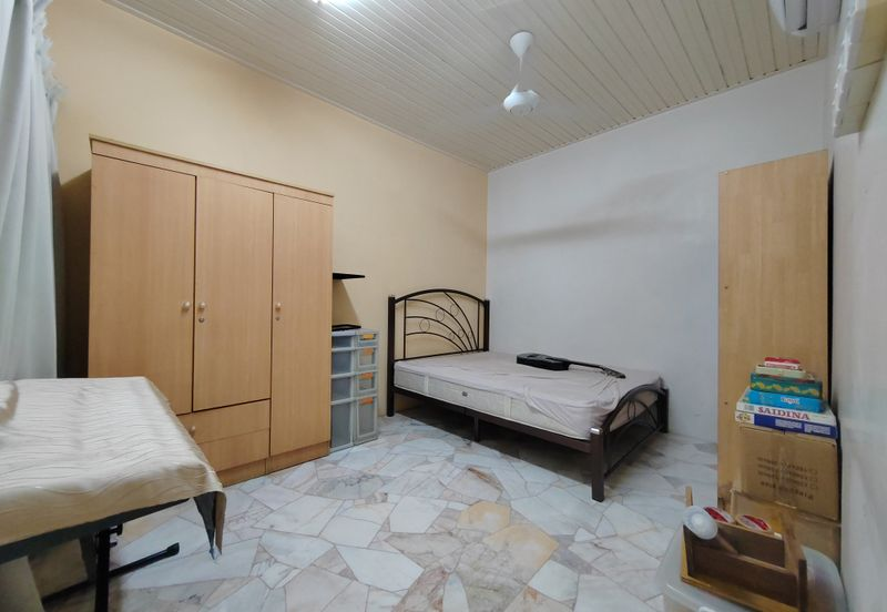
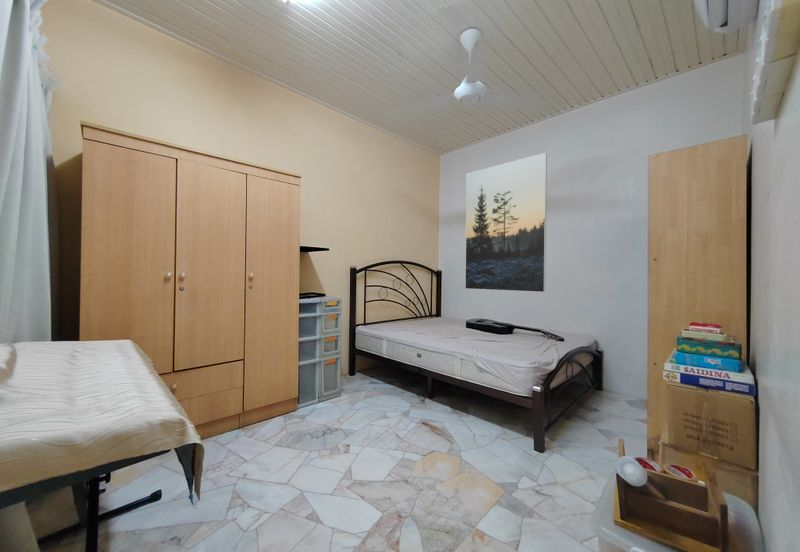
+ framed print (502, 227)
